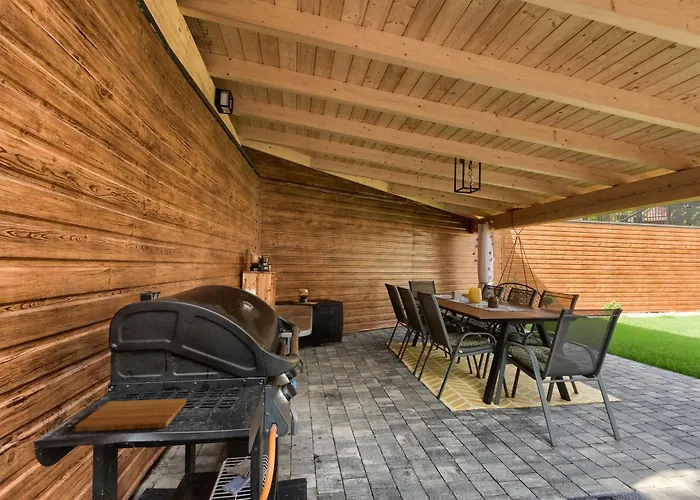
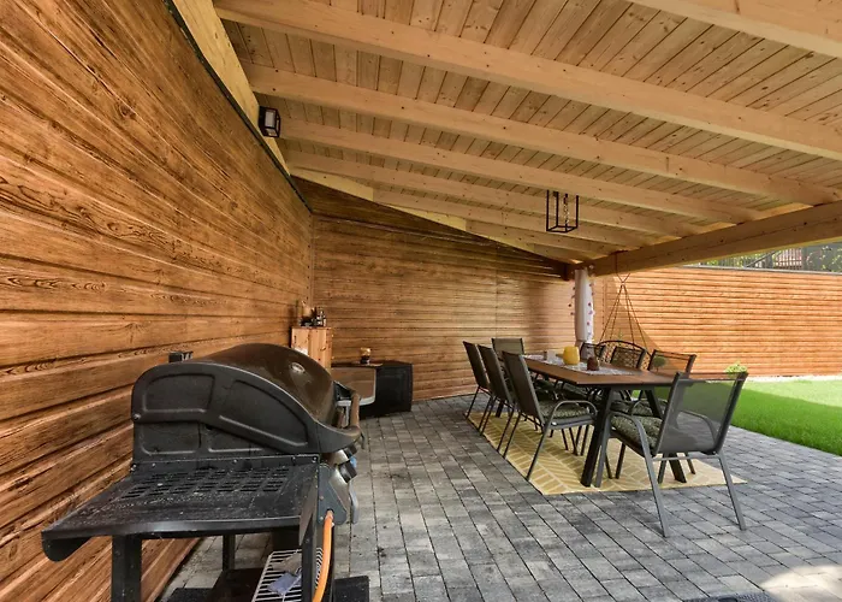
- cutting board (135, 413)
